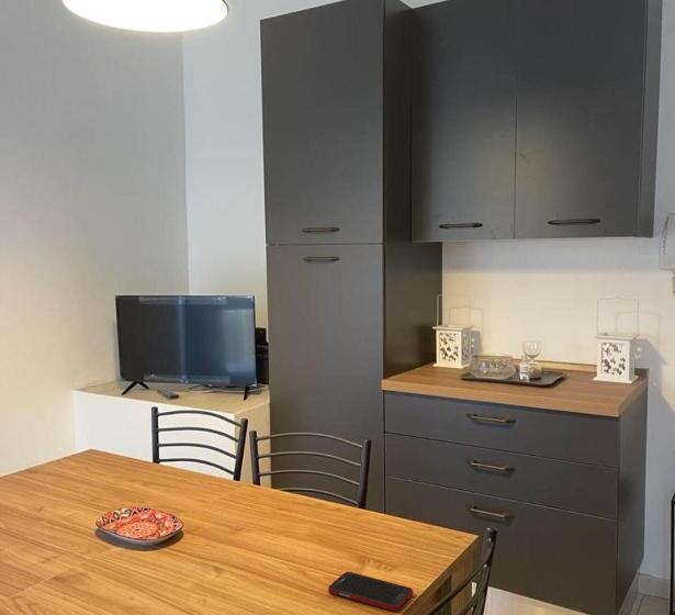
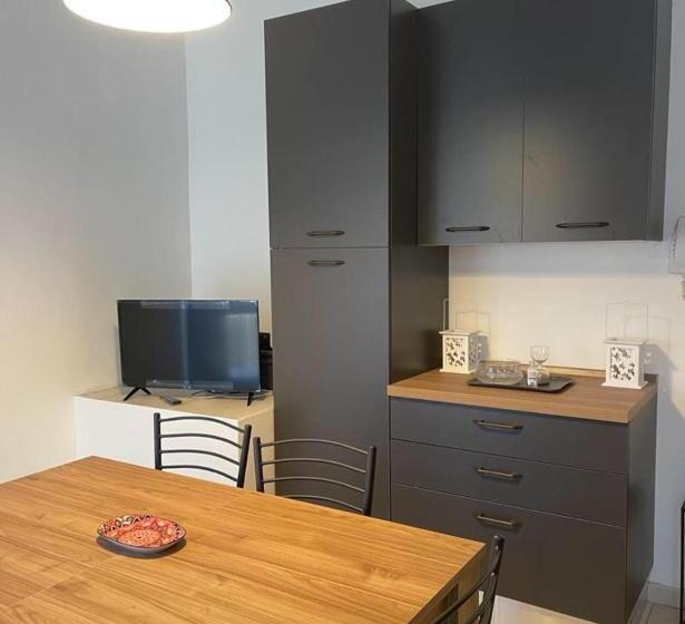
- cell phone (370, 590)
